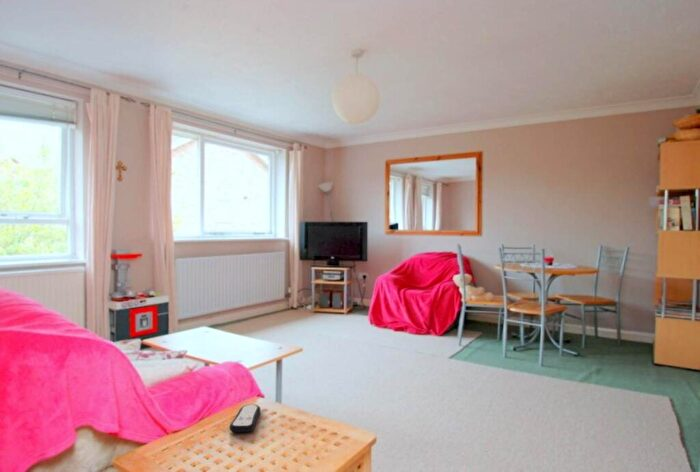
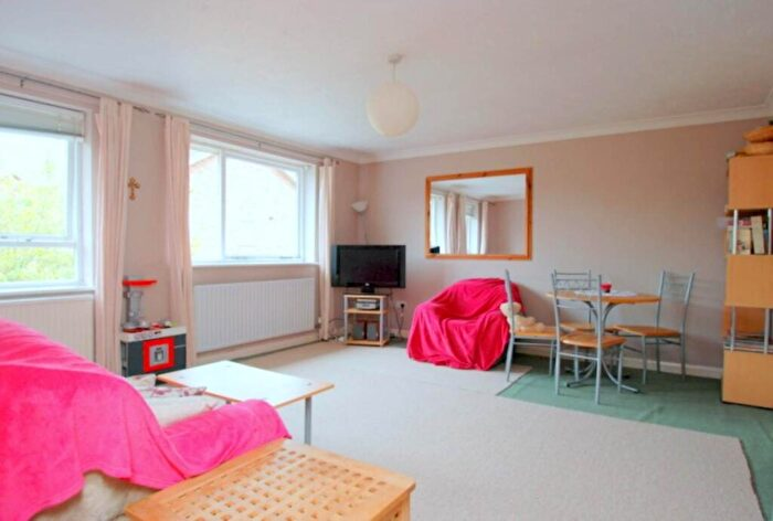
- remote control (246, 417)
